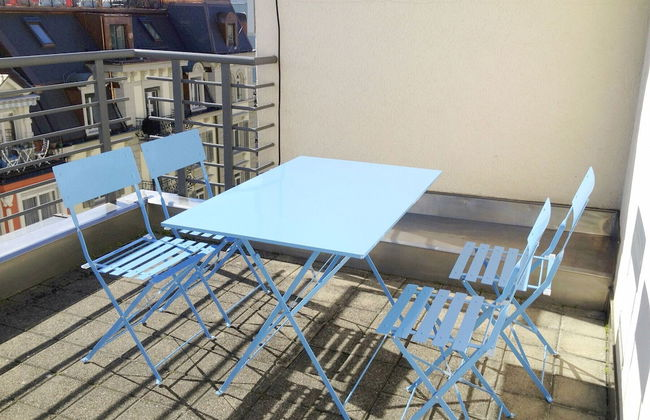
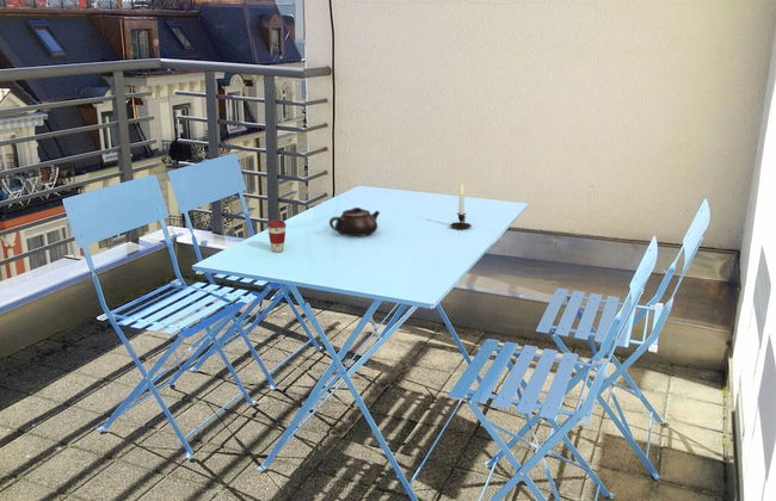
+ candle (462, 204)
+ teapot (355, 219)
+ coffee cup (277, 236)
